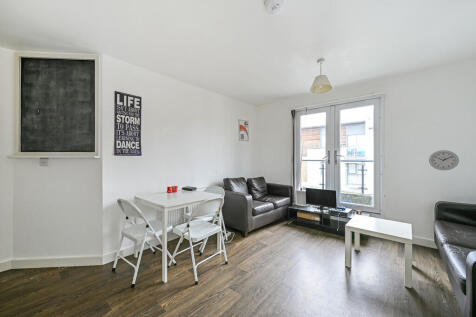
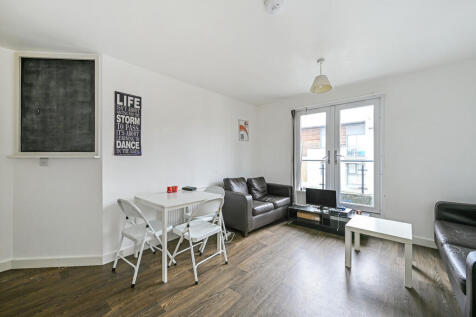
- wall clock (443, 160)
